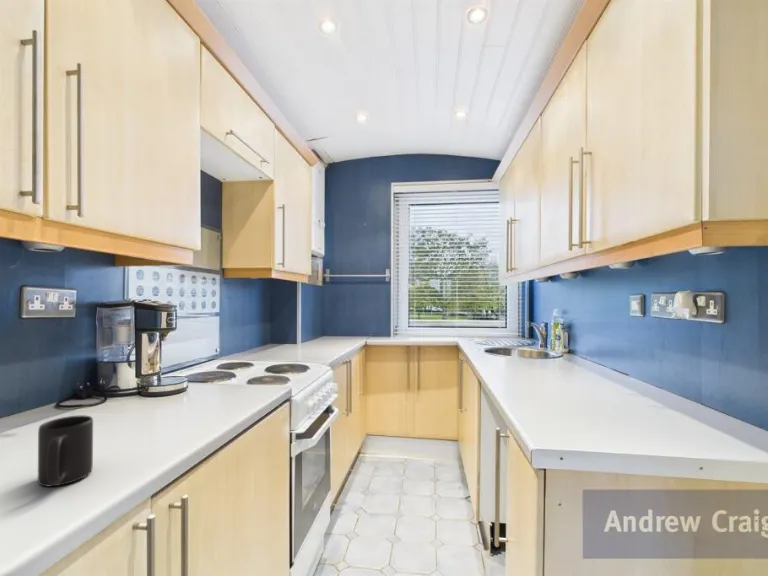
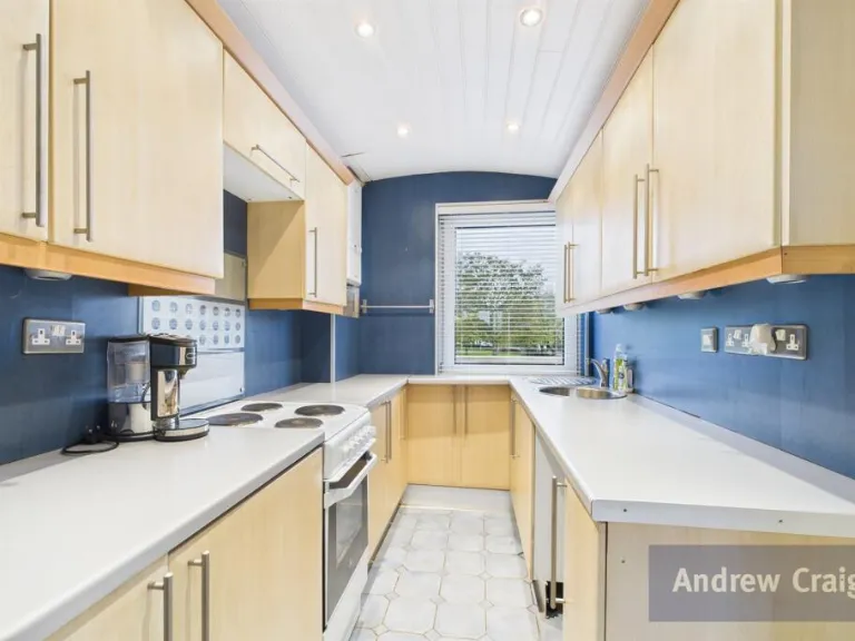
- mug (62, 453)
